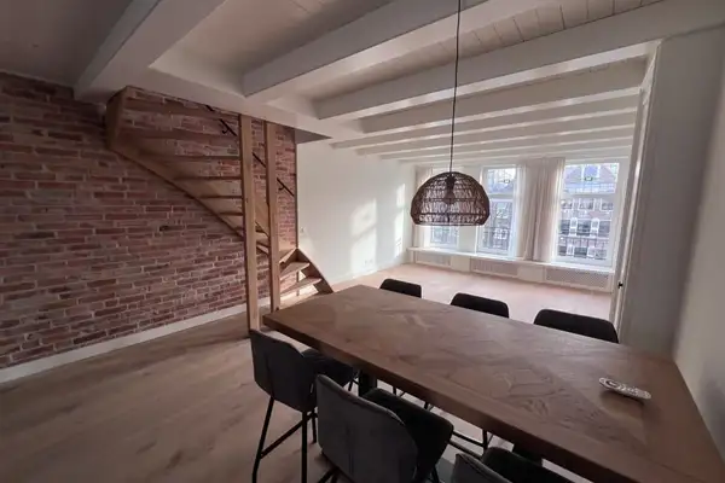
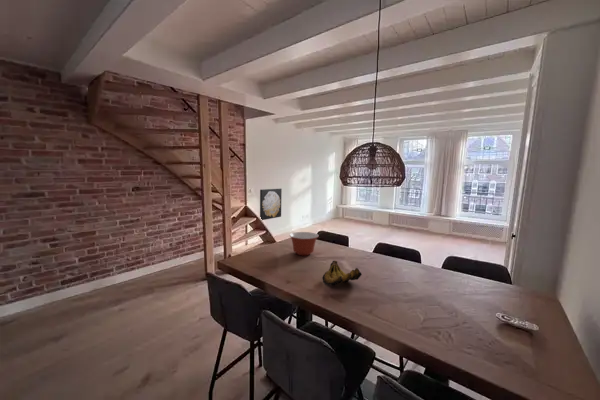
+ wall art (271, 203)
+ banana bunch (339, 274)
+ mixing bowl (303, 244)
